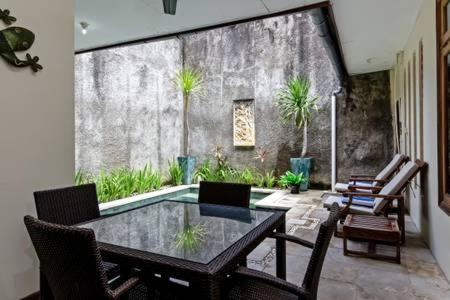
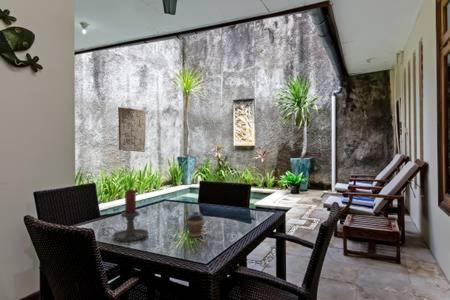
+ stone relief (132, 130)
+ coffee cup (195, 223)
+ candle holder (125, 213)
